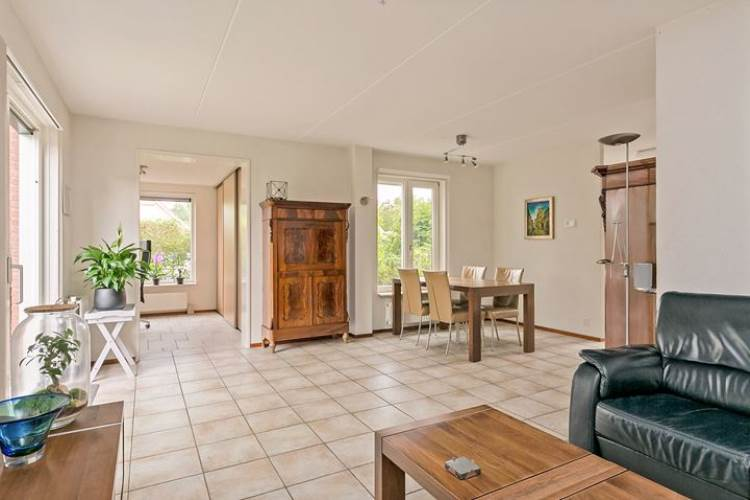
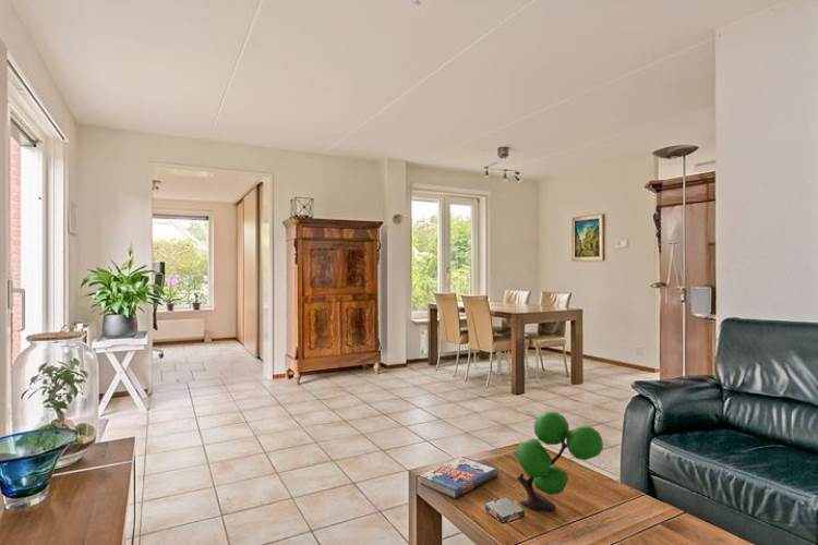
+ plant (555, 461)
+ book (459, 475)
